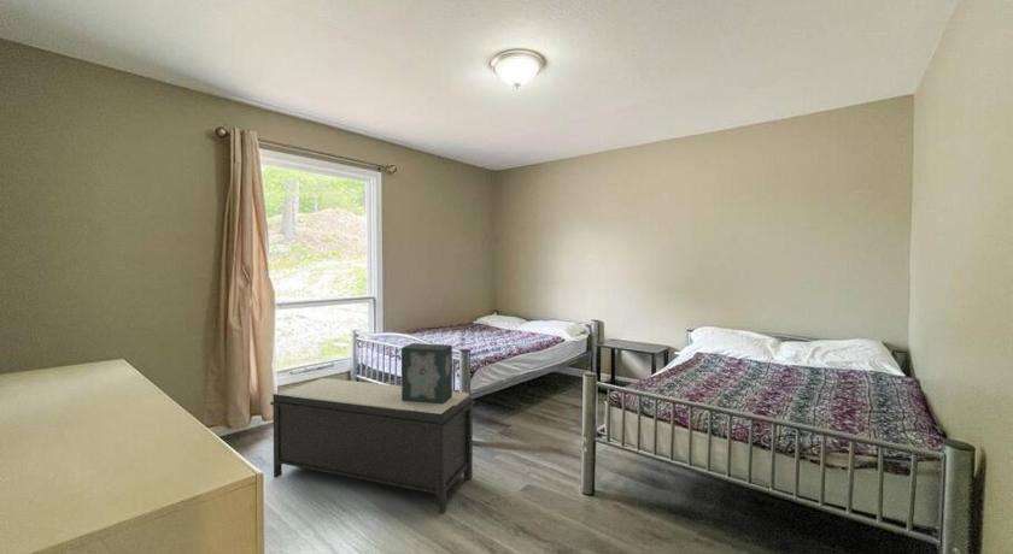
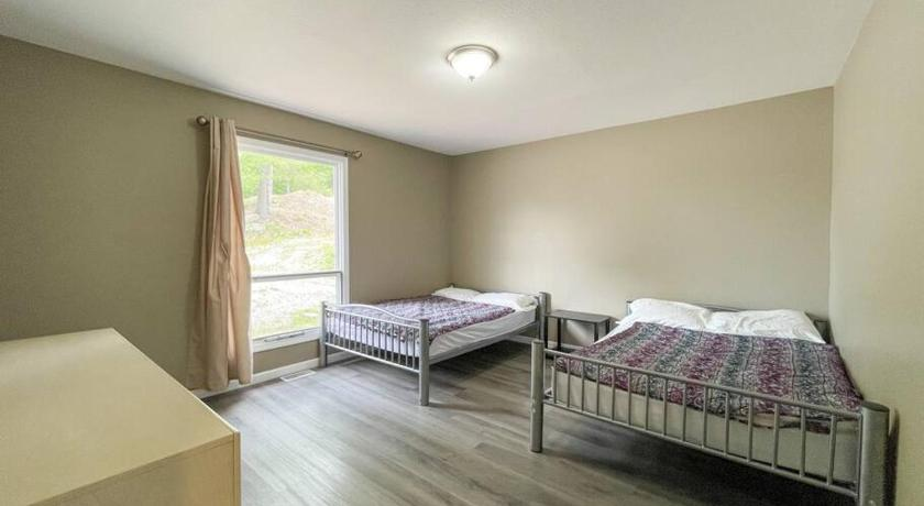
- decorative box (427, 372)
- bench (373, 435)
